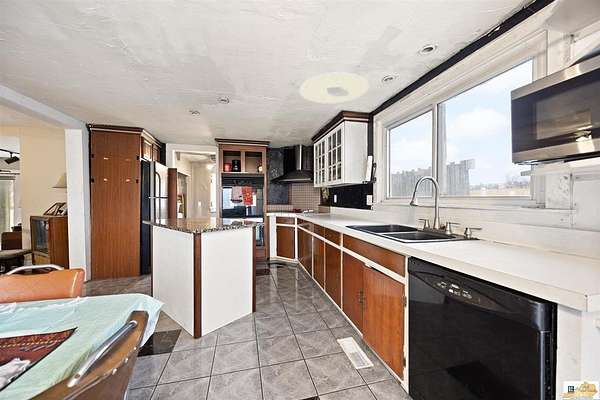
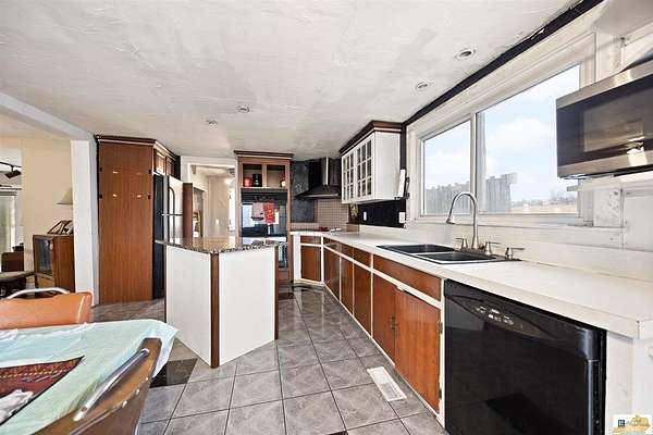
- ceiling light (333, 86)
